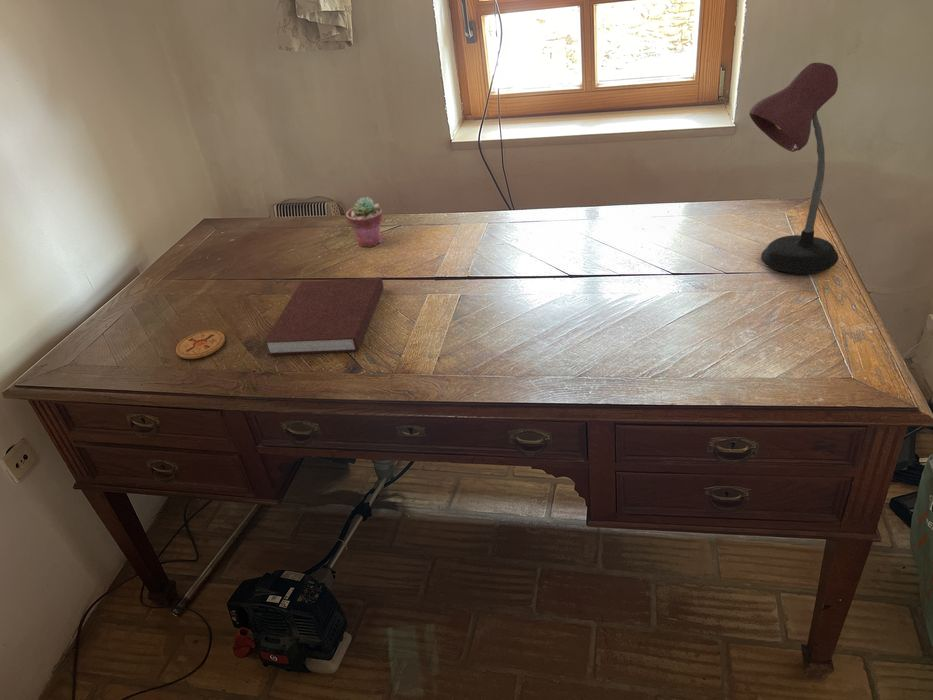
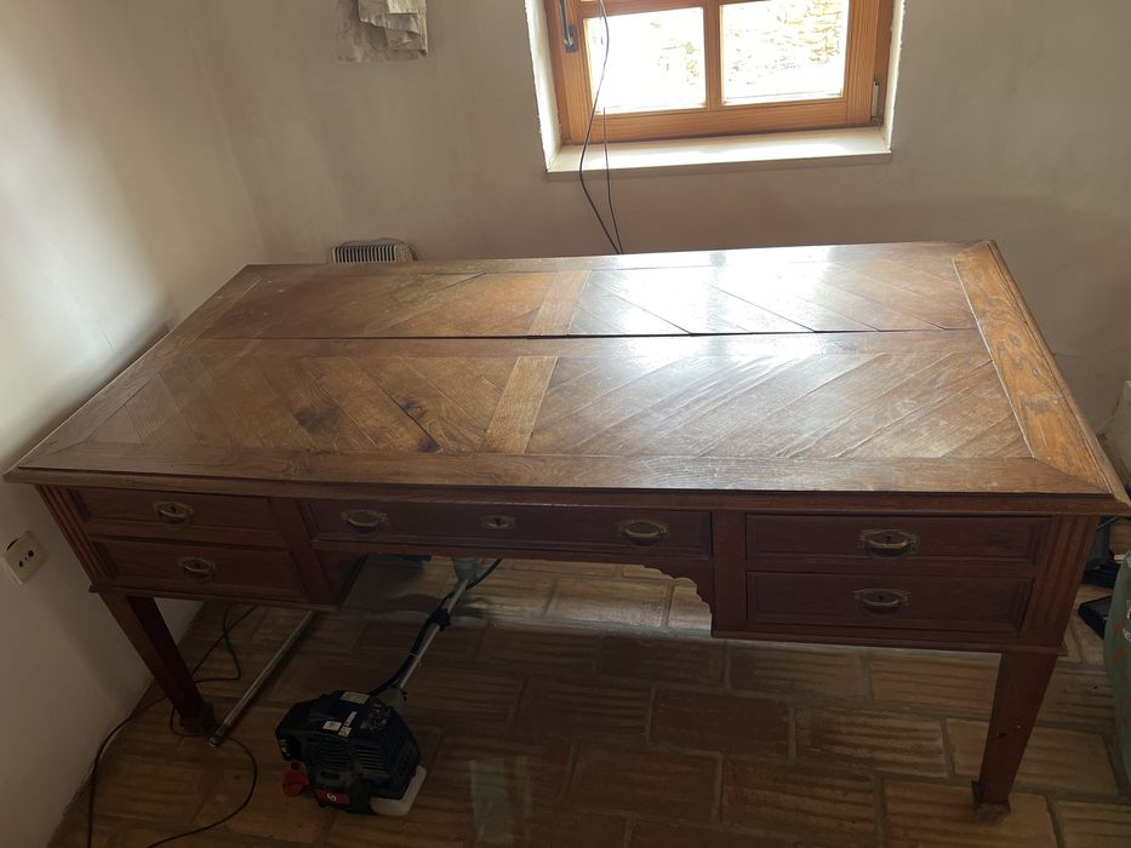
- potted succulent (365, 220)
- notebook (327, 313)
- desk lamp (816, 175)
- coaster (200, 344)
